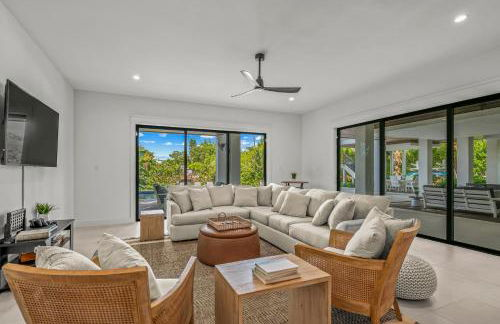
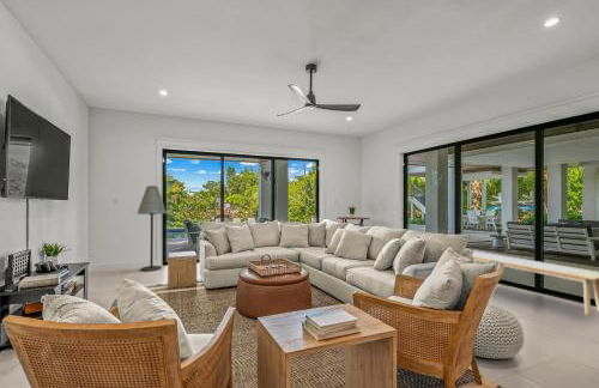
+ bench (524, 269)
+ floor lamp (151, 226)
